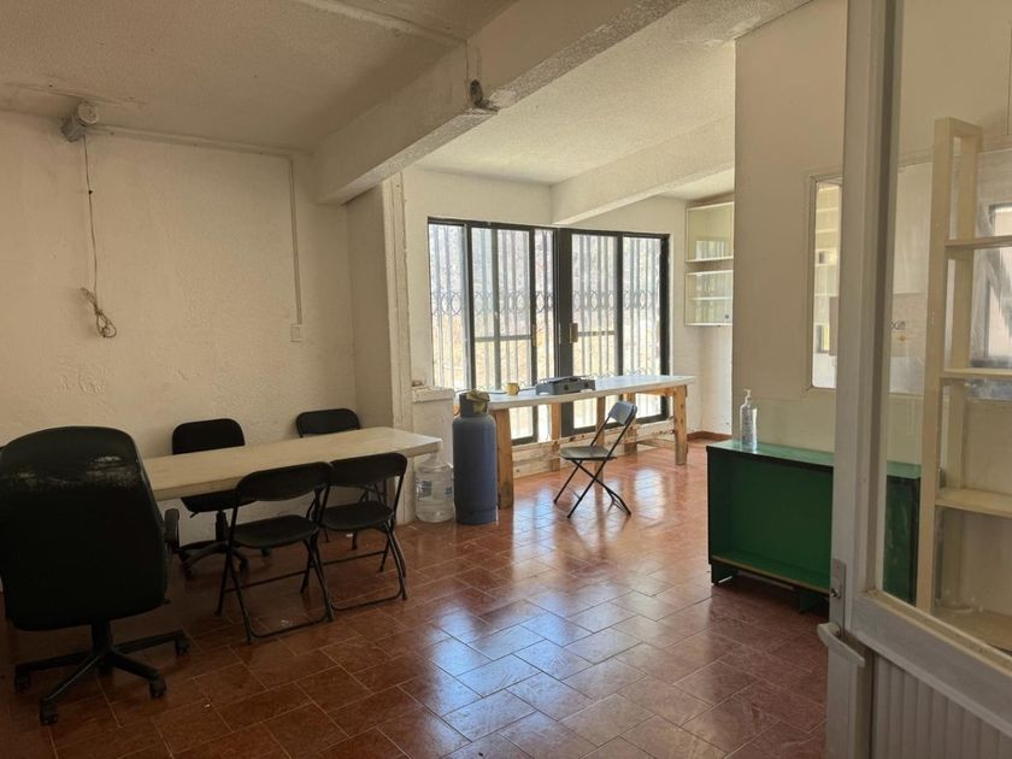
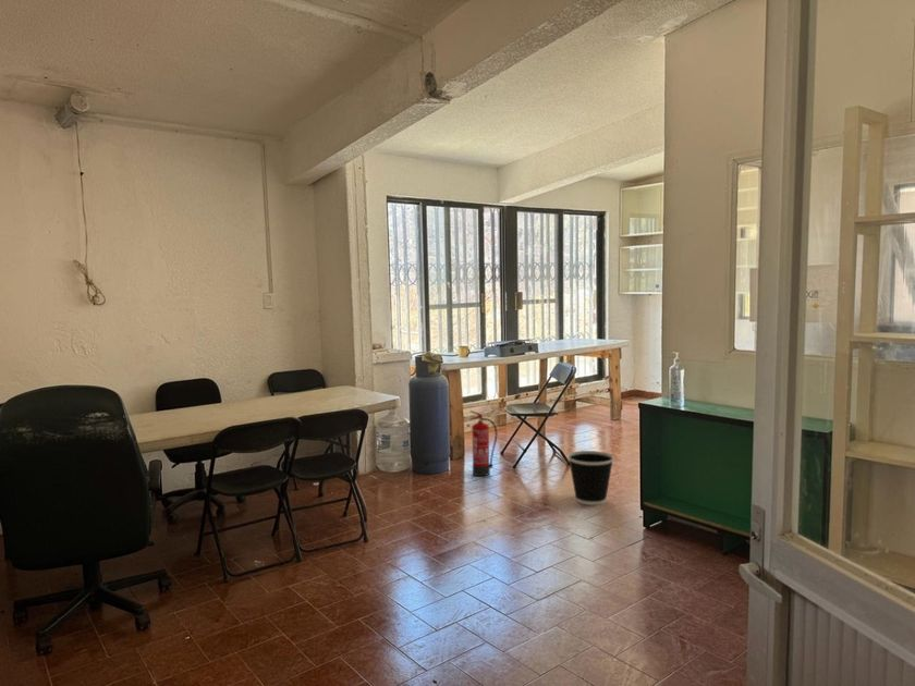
+ wastebasket (590, 478)
+ fire extinguisher (484, 442)
